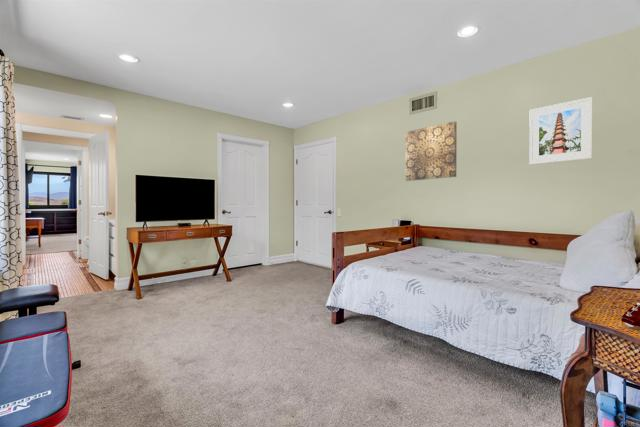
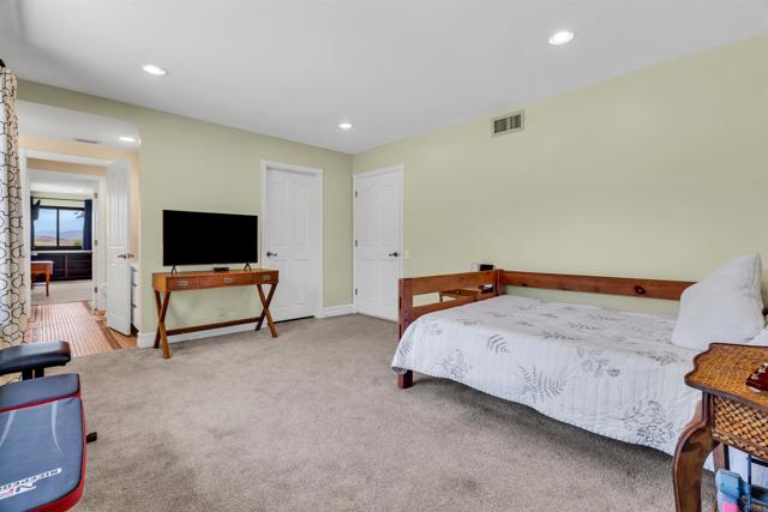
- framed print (559, 132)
- wall art (429, 153)
